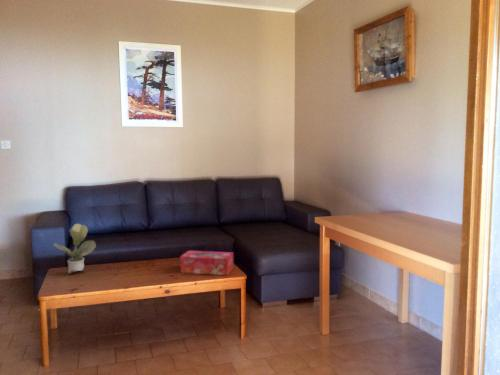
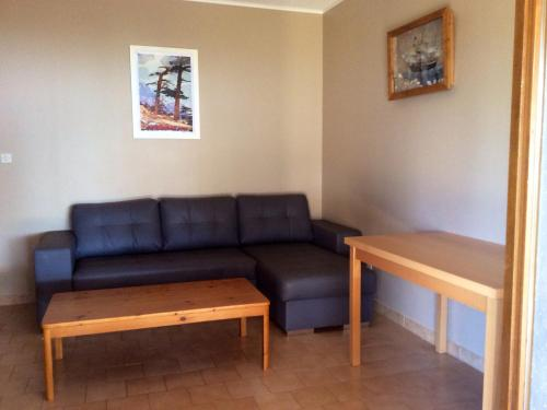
- potted plant (74, 250)
- tissue box (207, 262)
